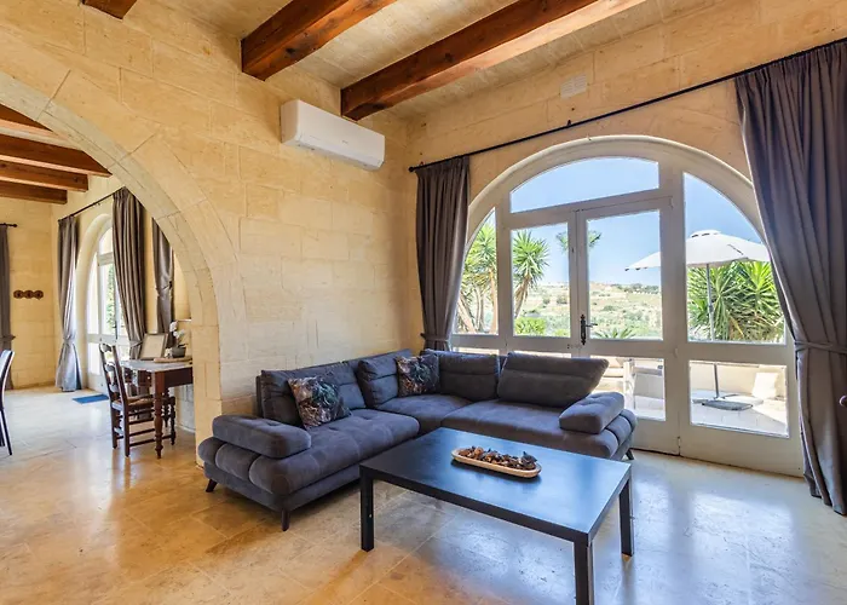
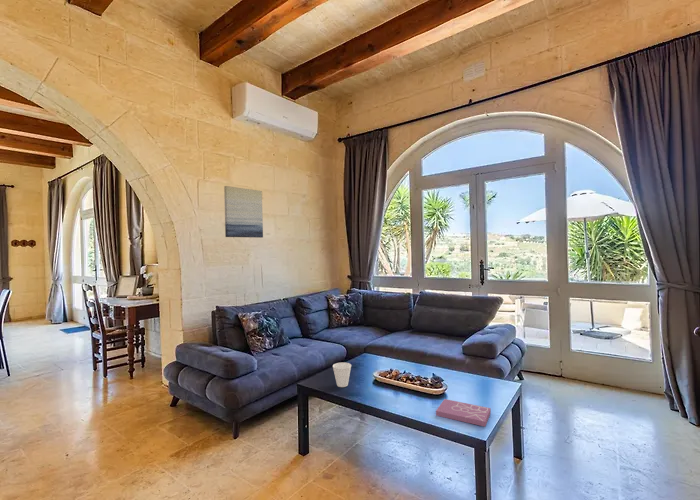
+ cup (342, 375)
+ book (463, 411)
+ wall art (244, 213)
